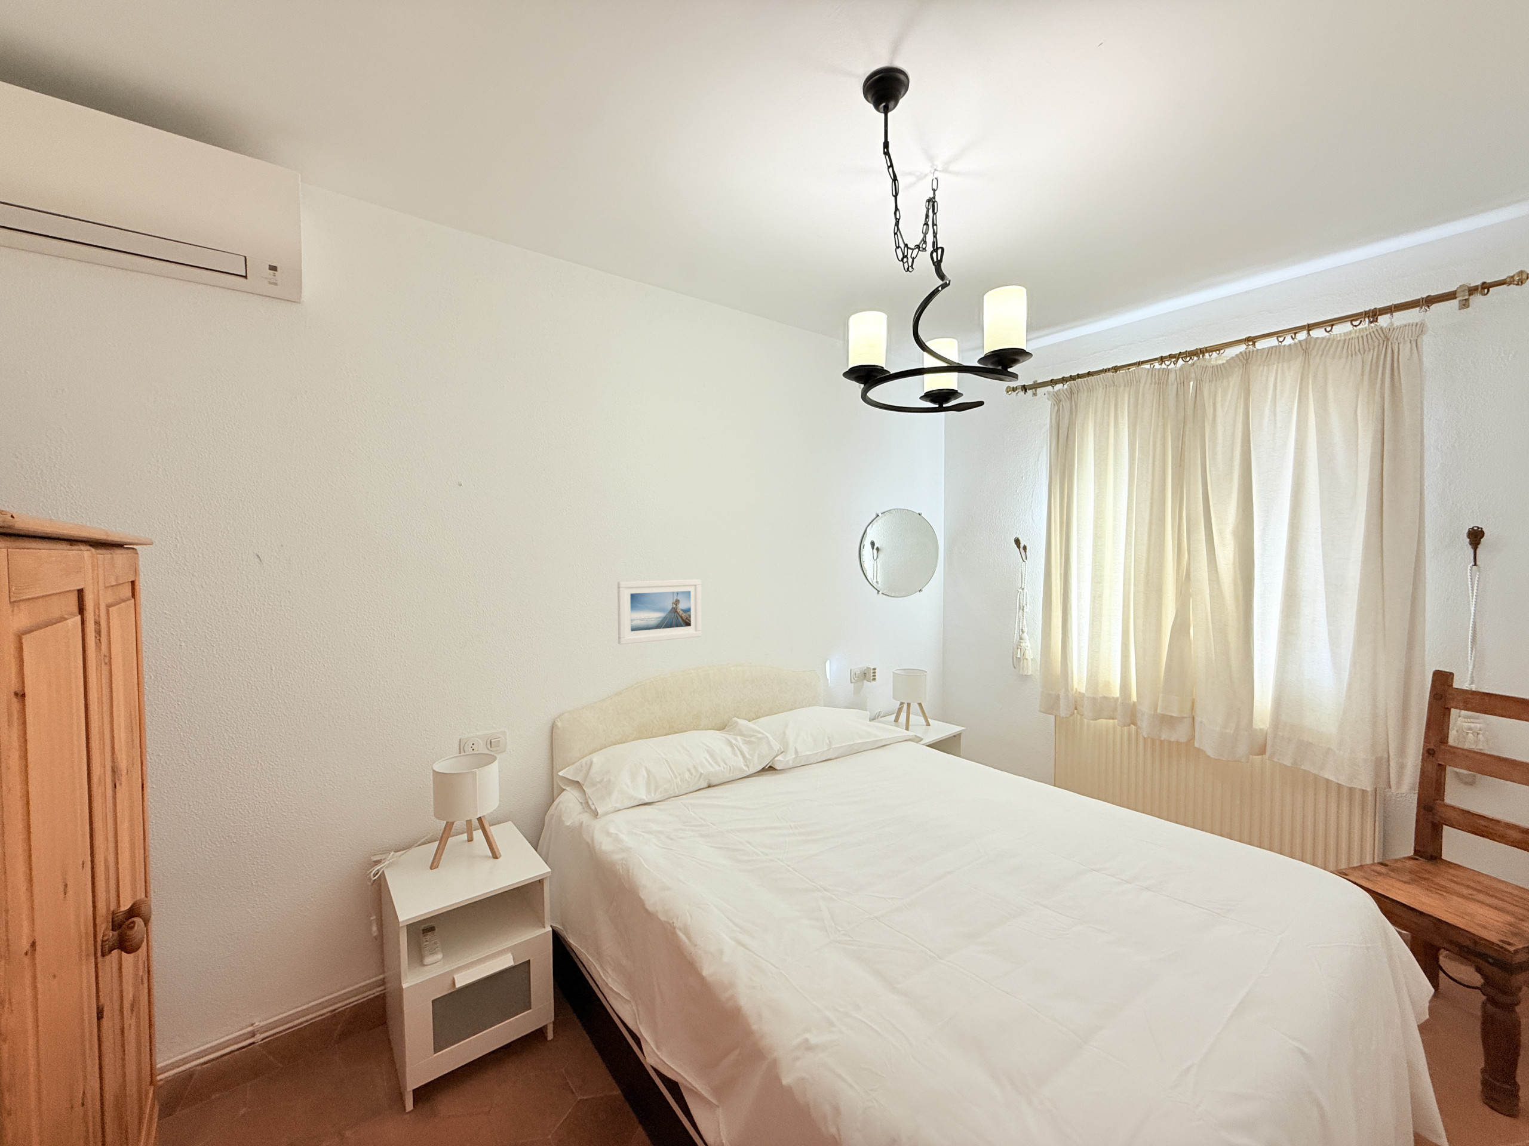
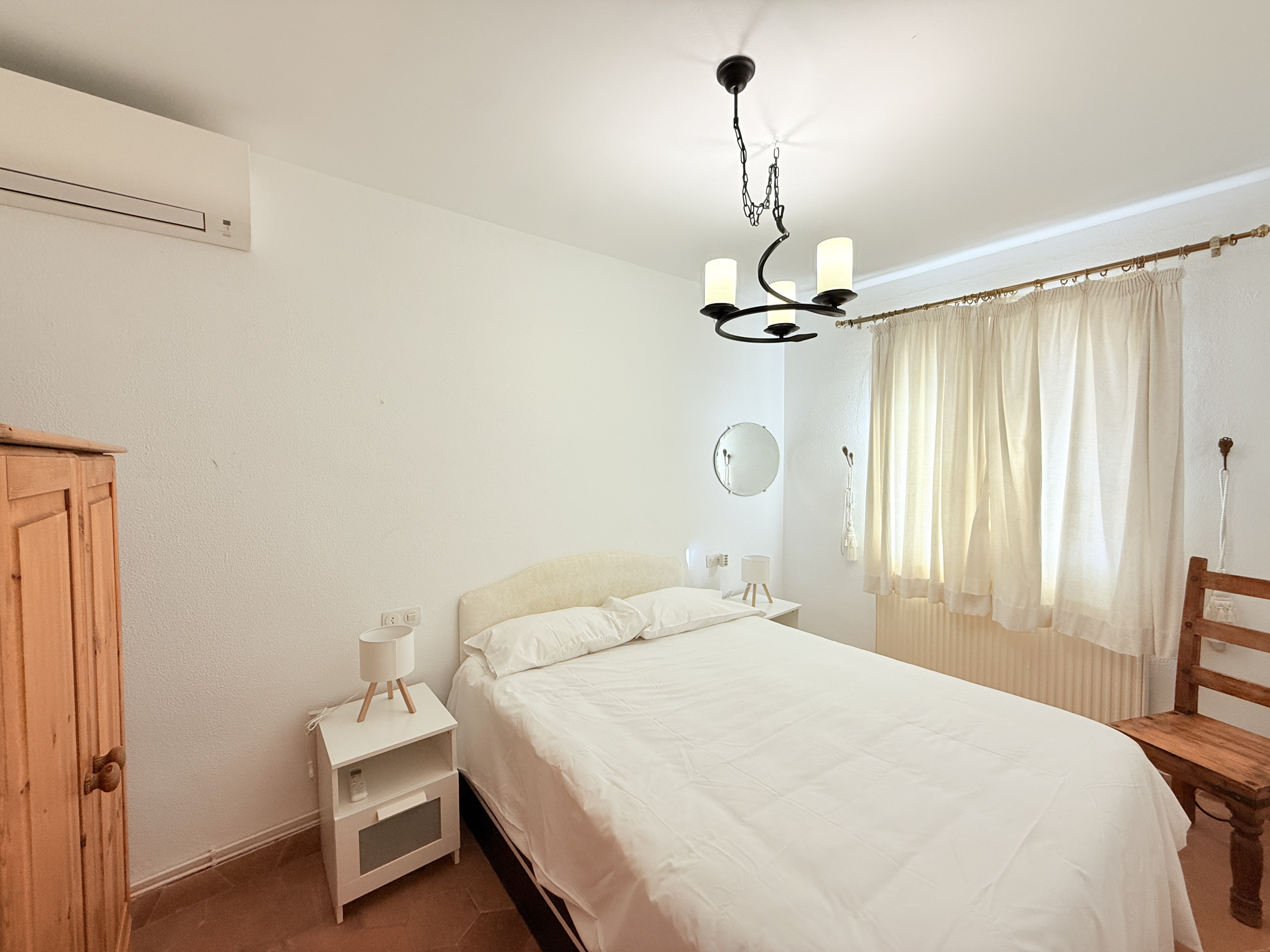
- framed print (661, 610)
